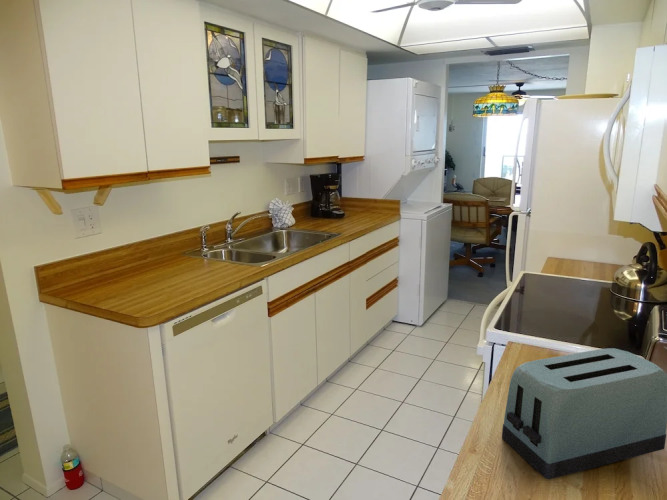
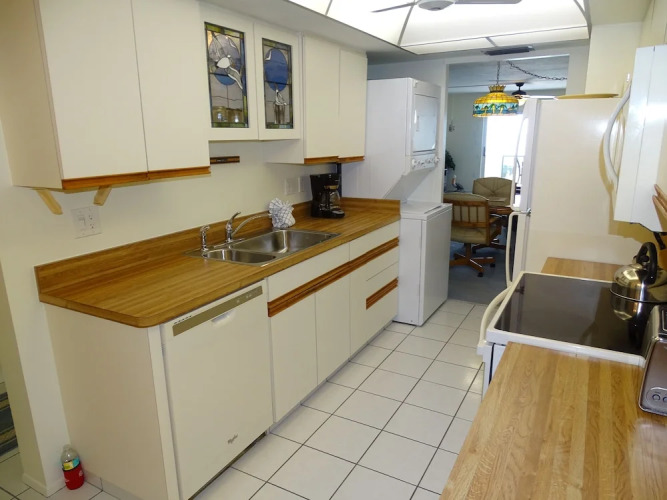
- toaster (584, 405)
